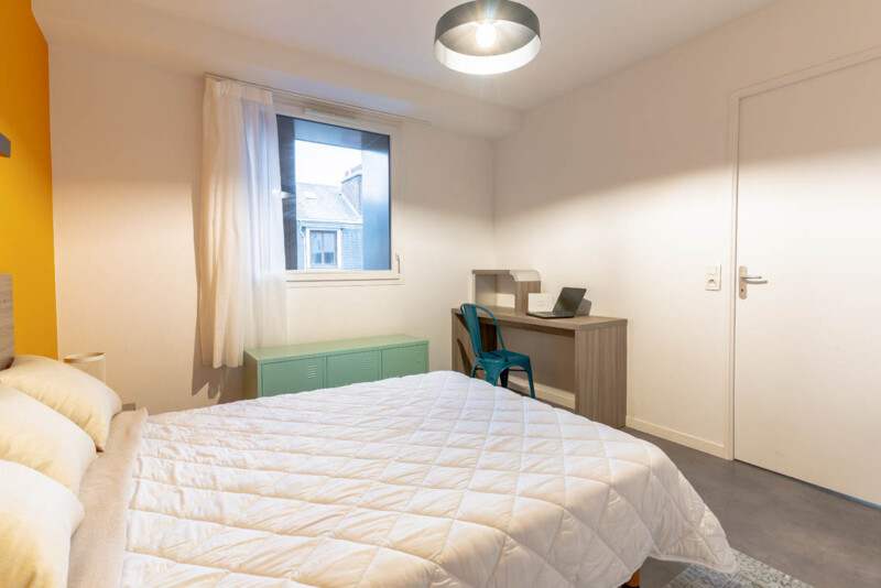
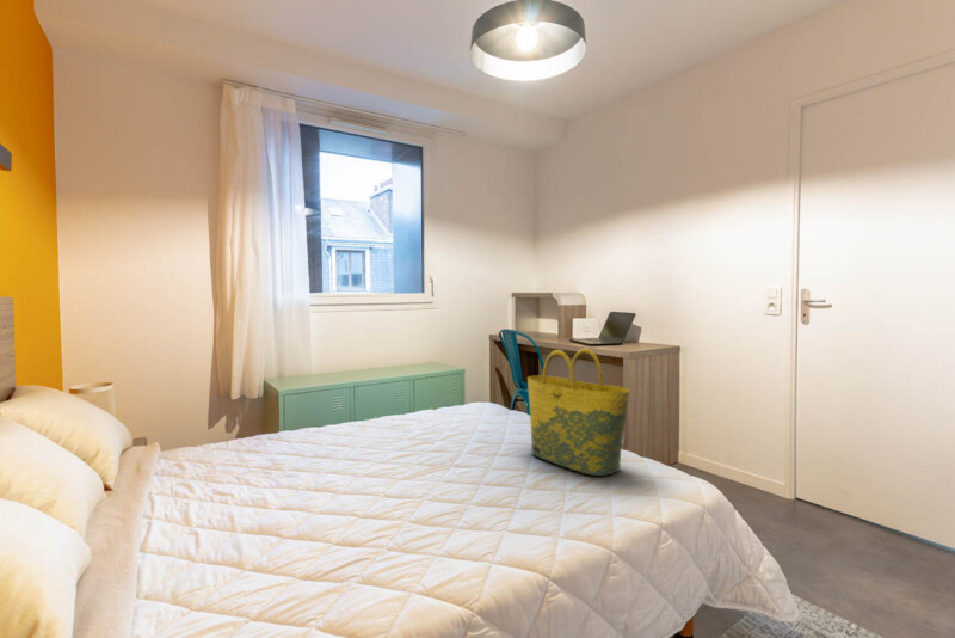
+ tote bag (572, 405)
